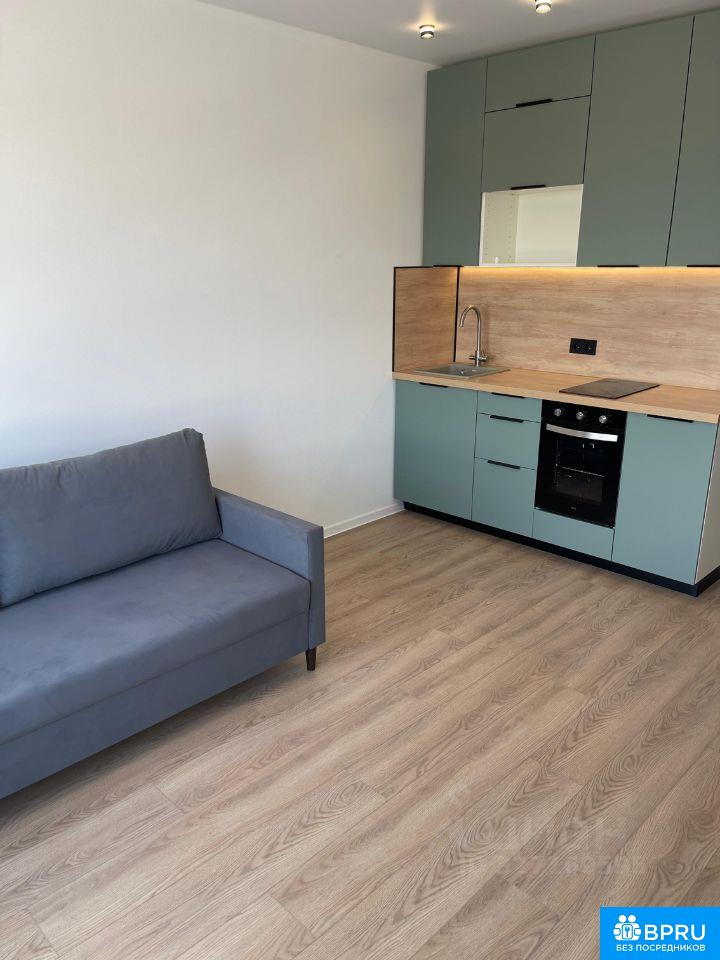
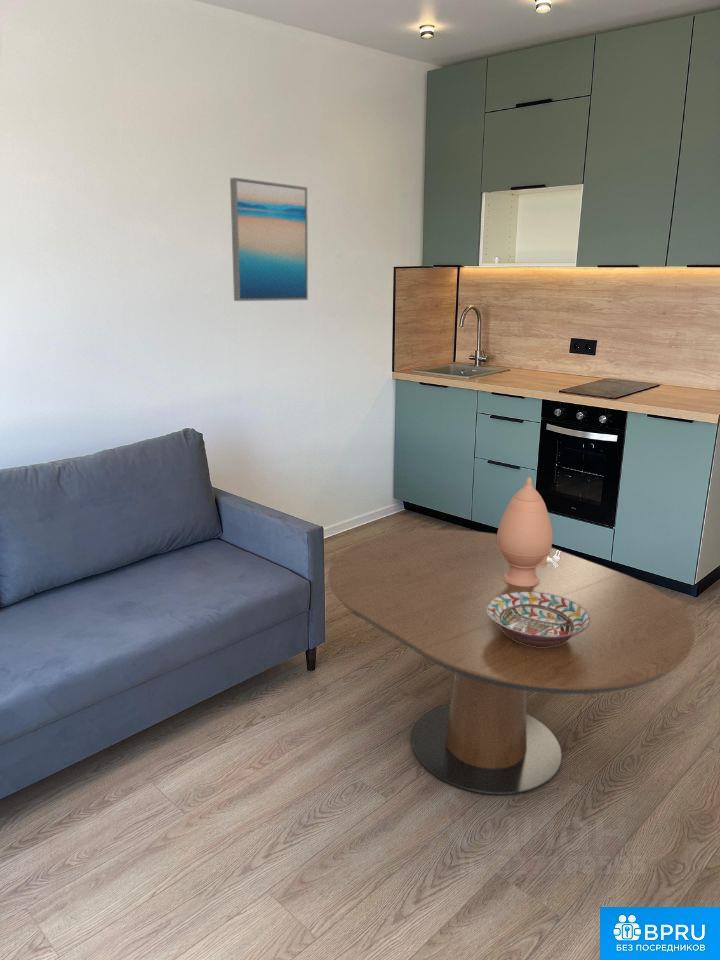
+ wall art (271, 242)
+ dining table (506, 662)
+ vase (528, 529)
+ decorative bowl (536, 623)
